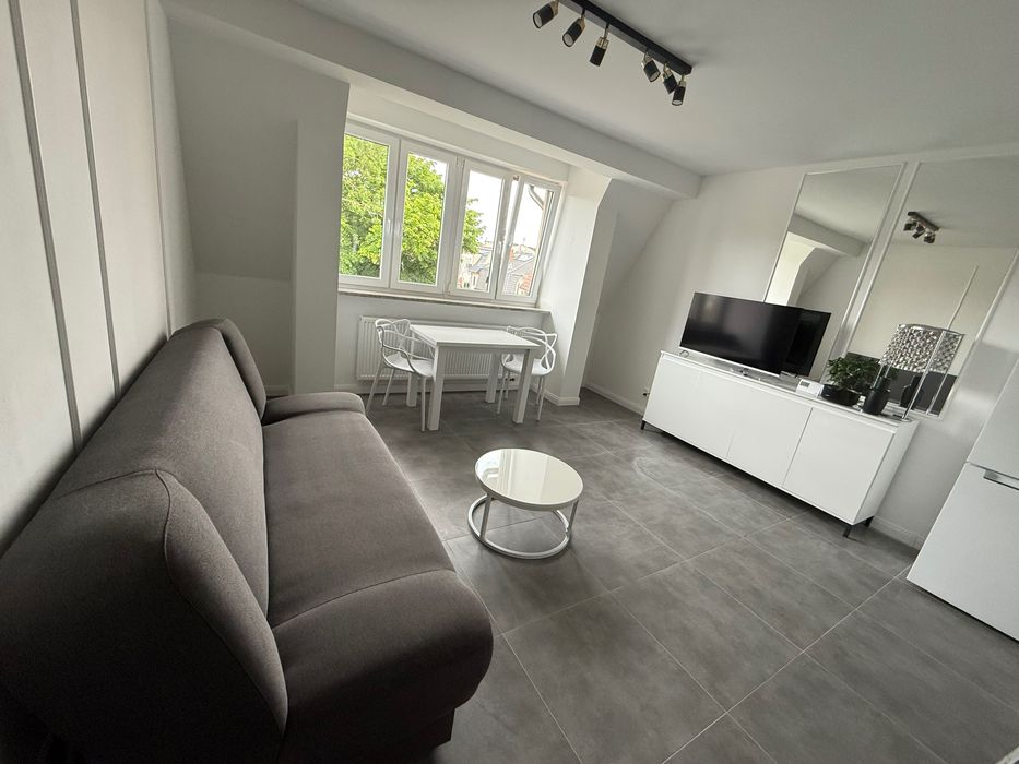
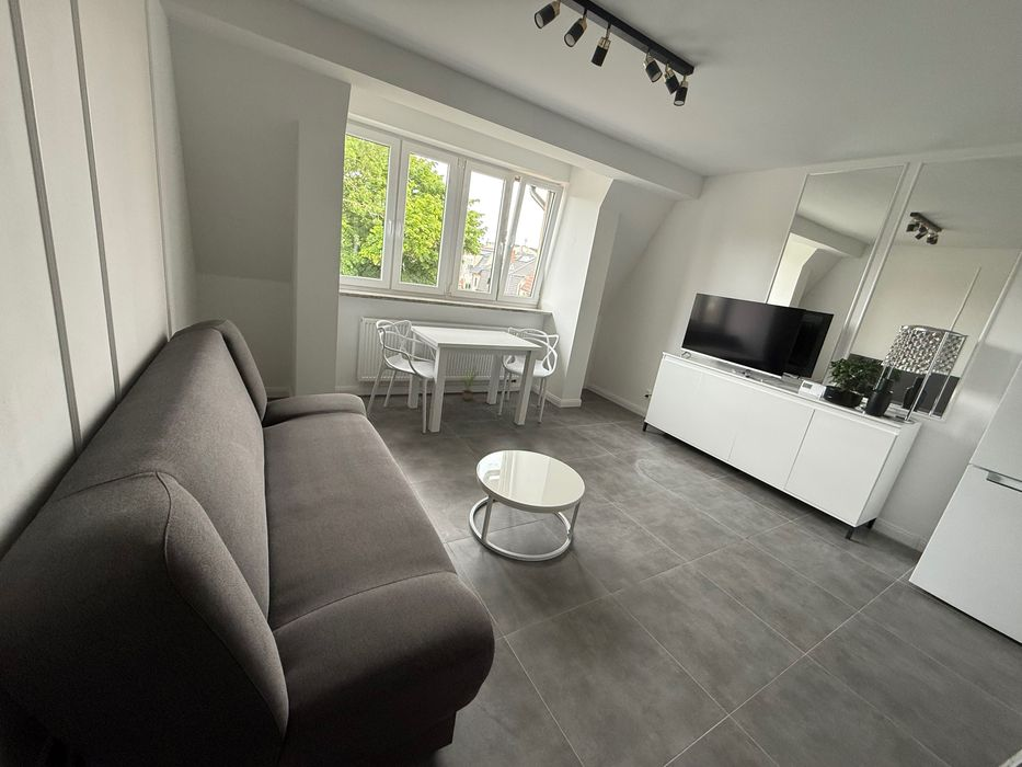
+ potted plant (470, 384)
